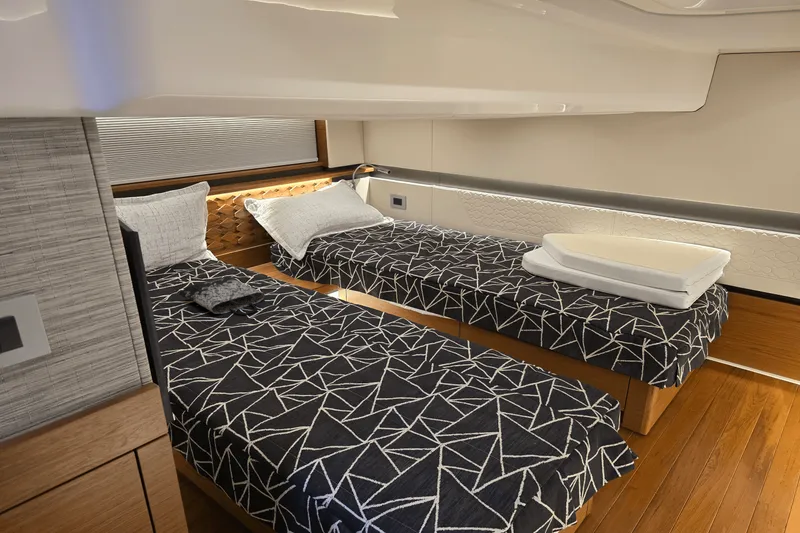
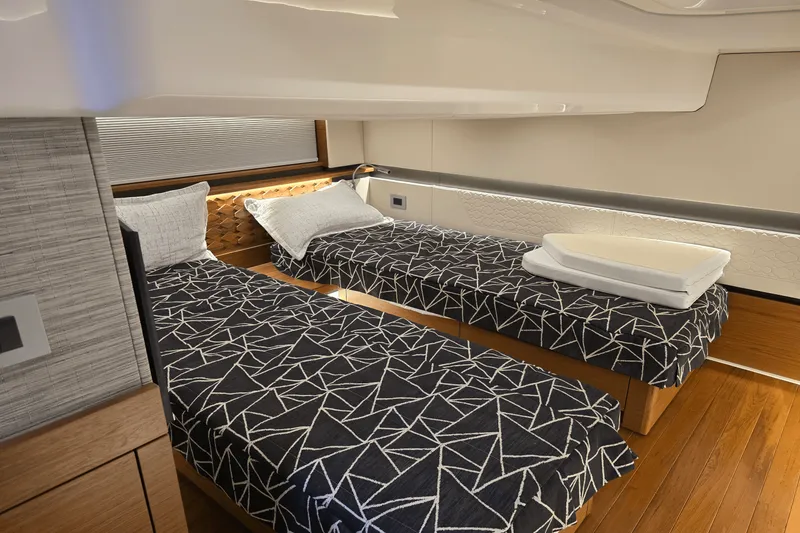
- tote bag (227, 295)
